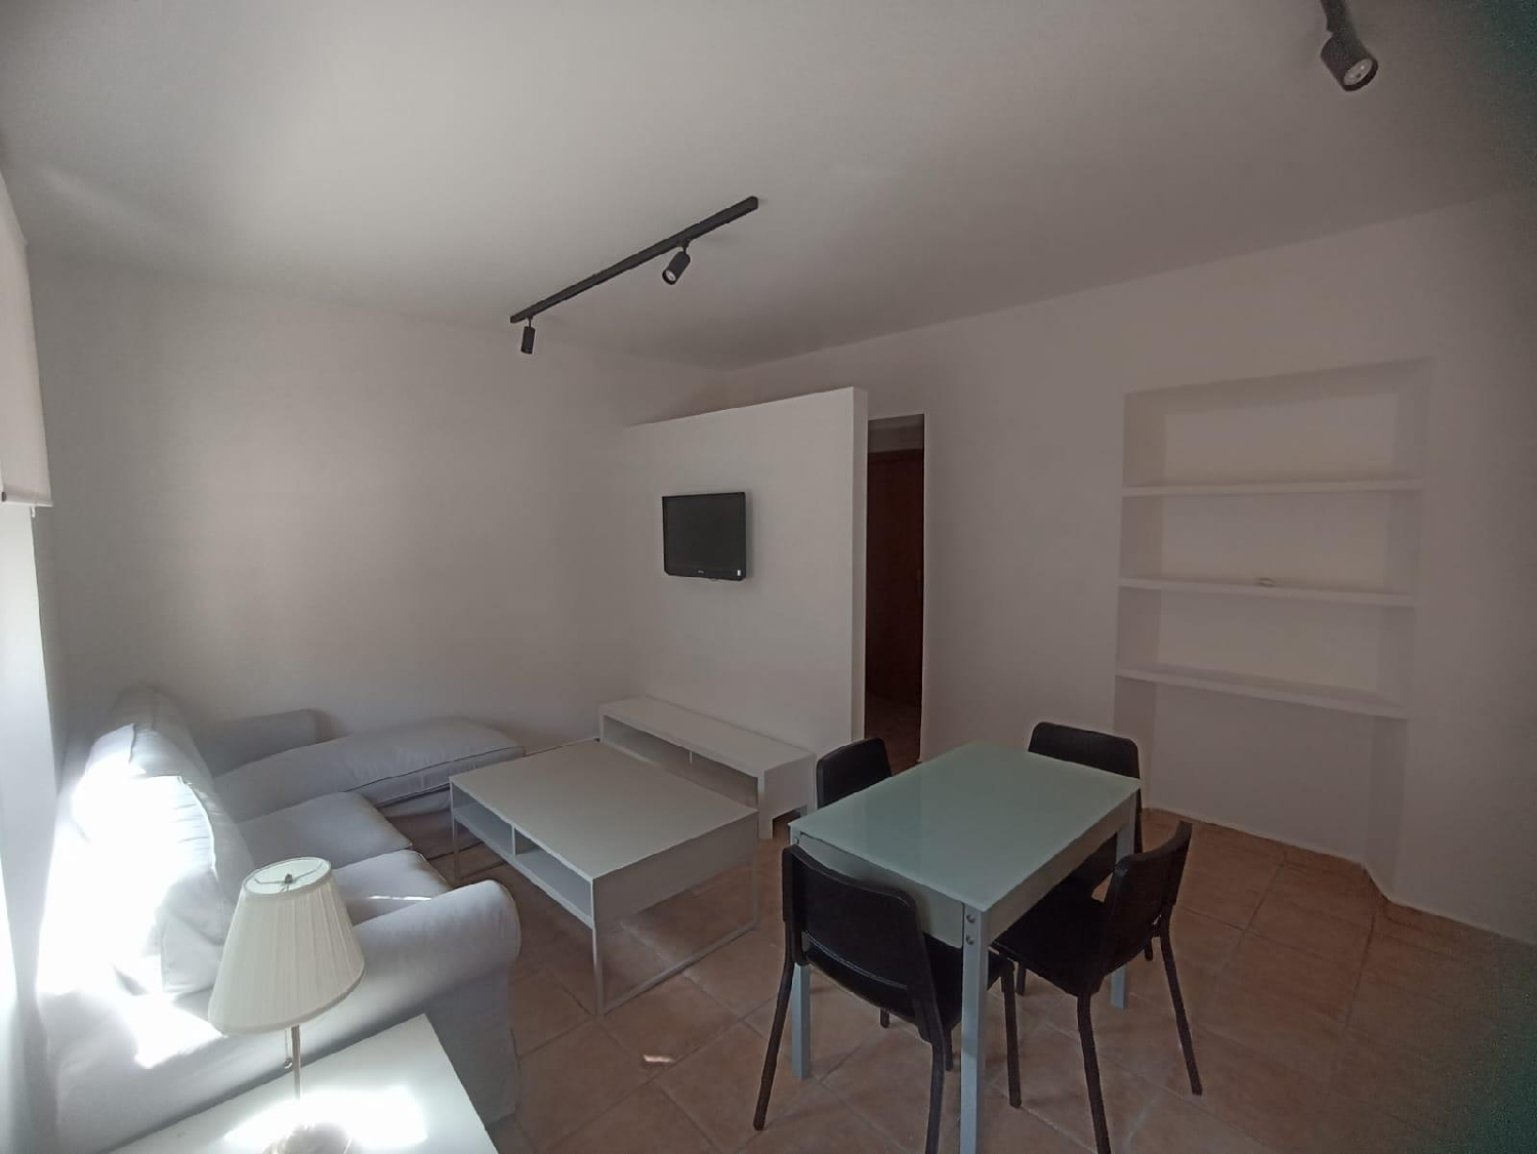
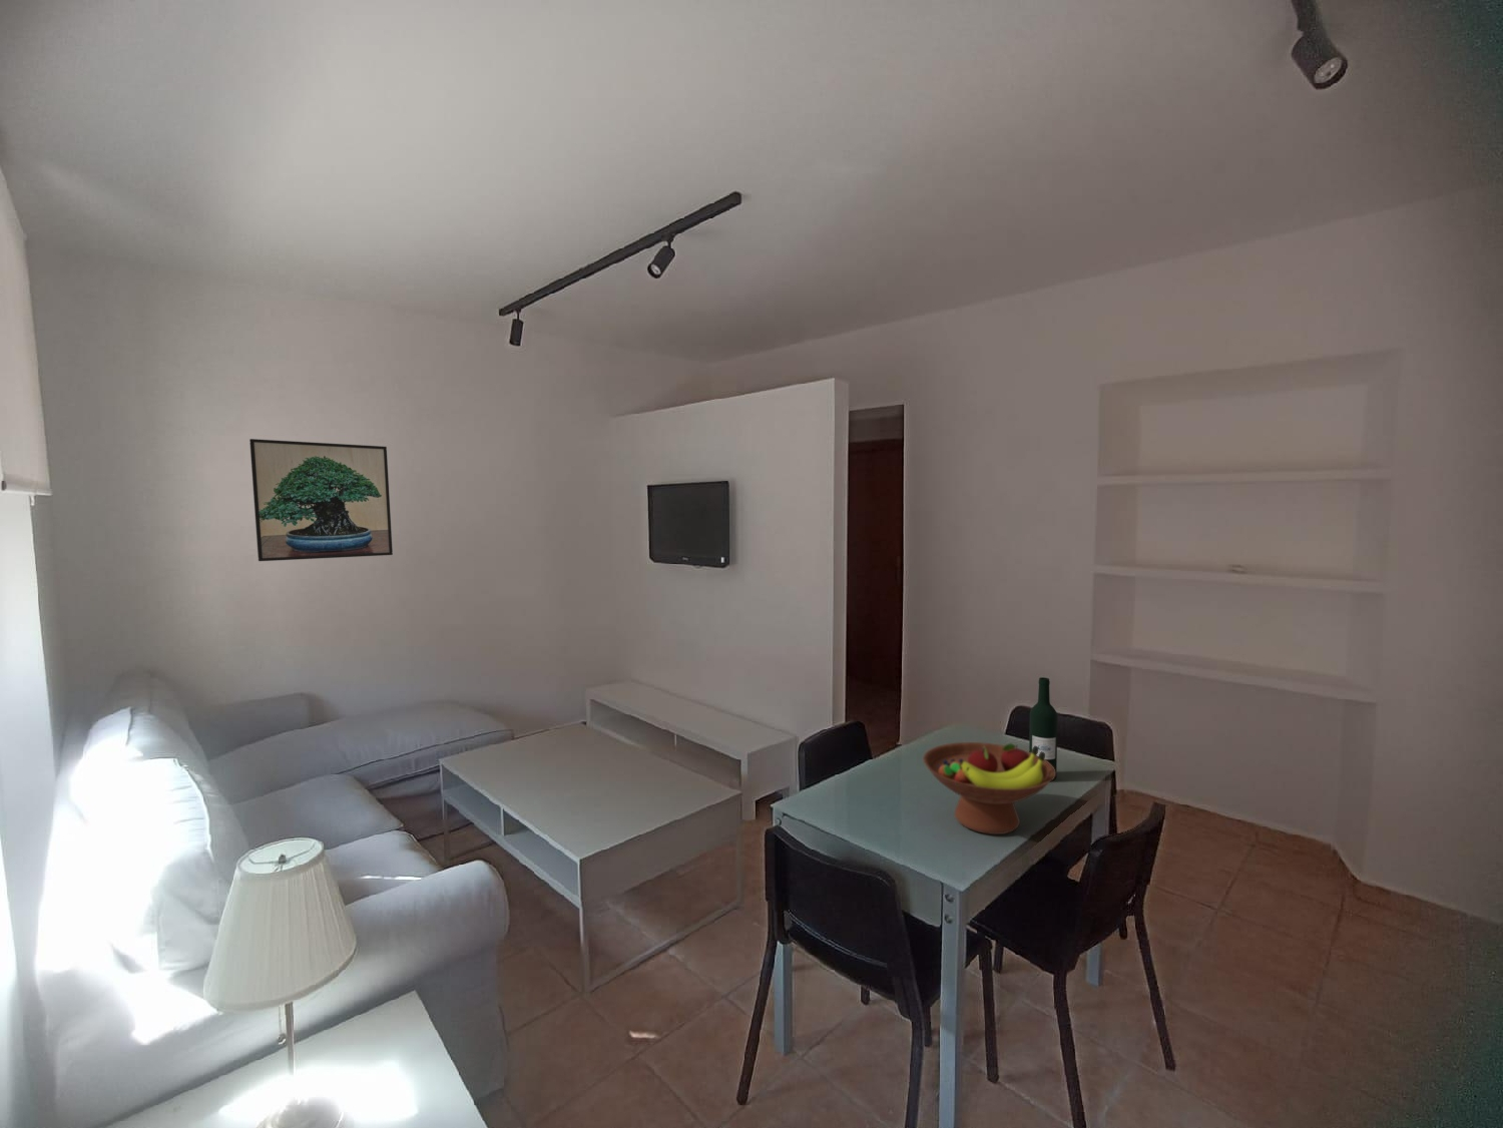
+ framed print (326, 500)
+ fruit bowl (986, 781)
+ wine bottle (1043, 728)
